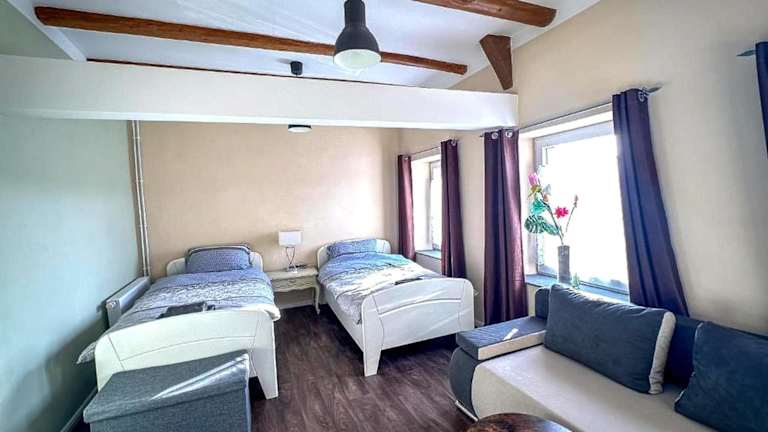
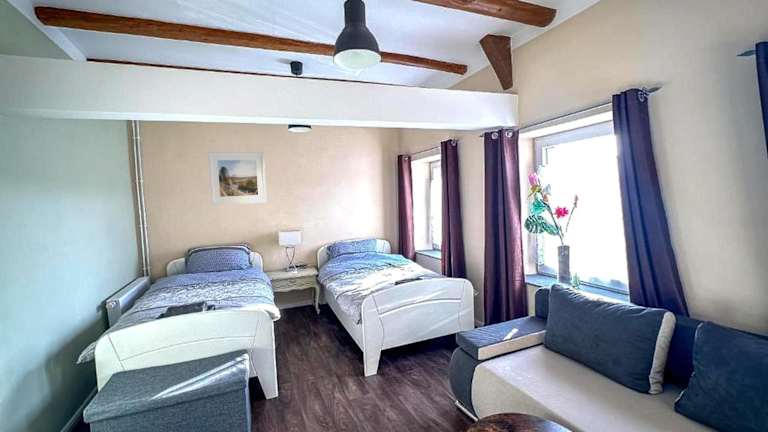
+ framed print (238, 178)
